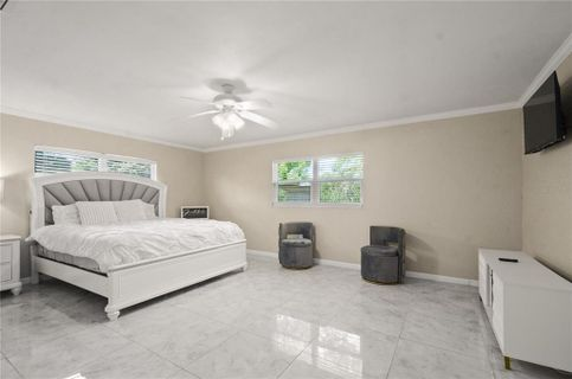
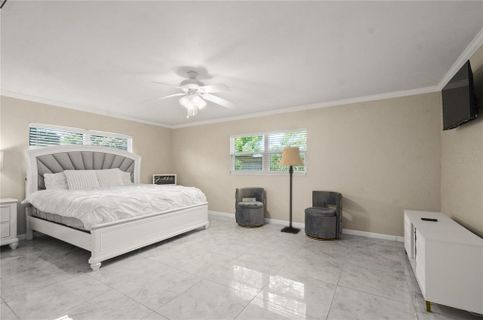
+ lamp (290, 189)
